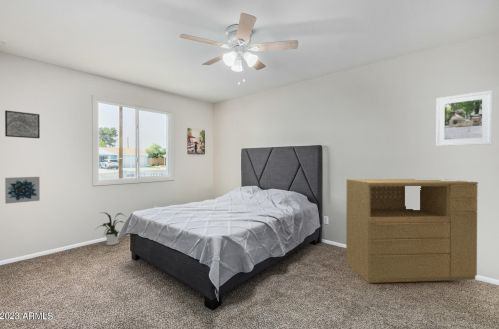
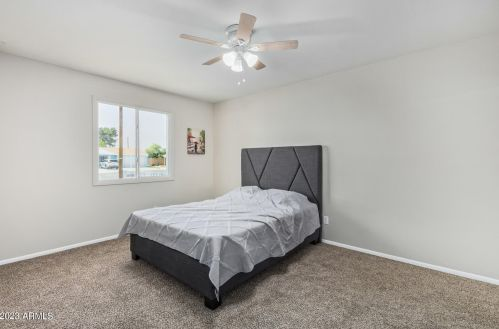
- wall art (22, 125)
- dresser (407, 226)
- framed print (462, 120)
- wall art (23, 189)
- house plant (111, 227)
